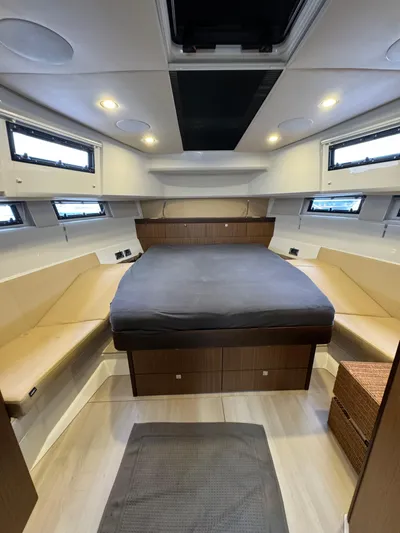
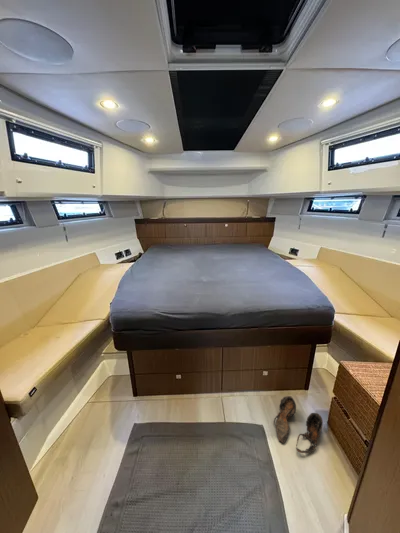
+ shoes (291, 416)
